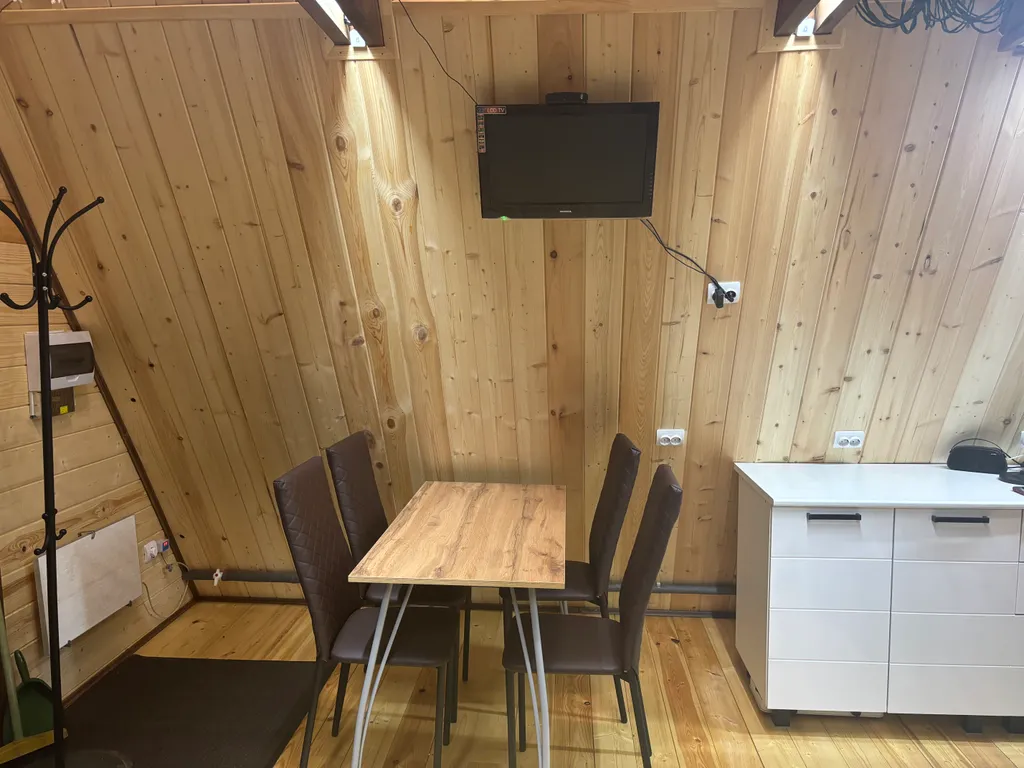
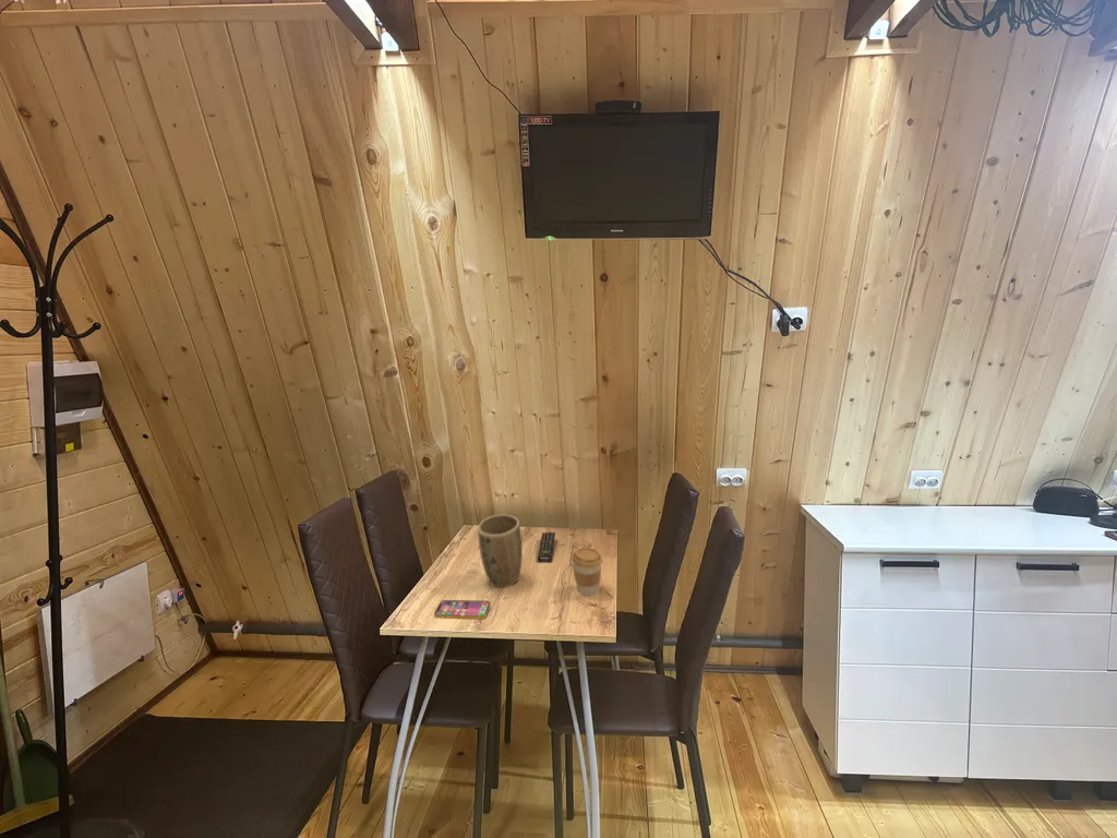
+ remote control (547, 547)
+ coffee cup (587, 571)
+ smartphone (463, 609)
+ plant pot (501, 552)
